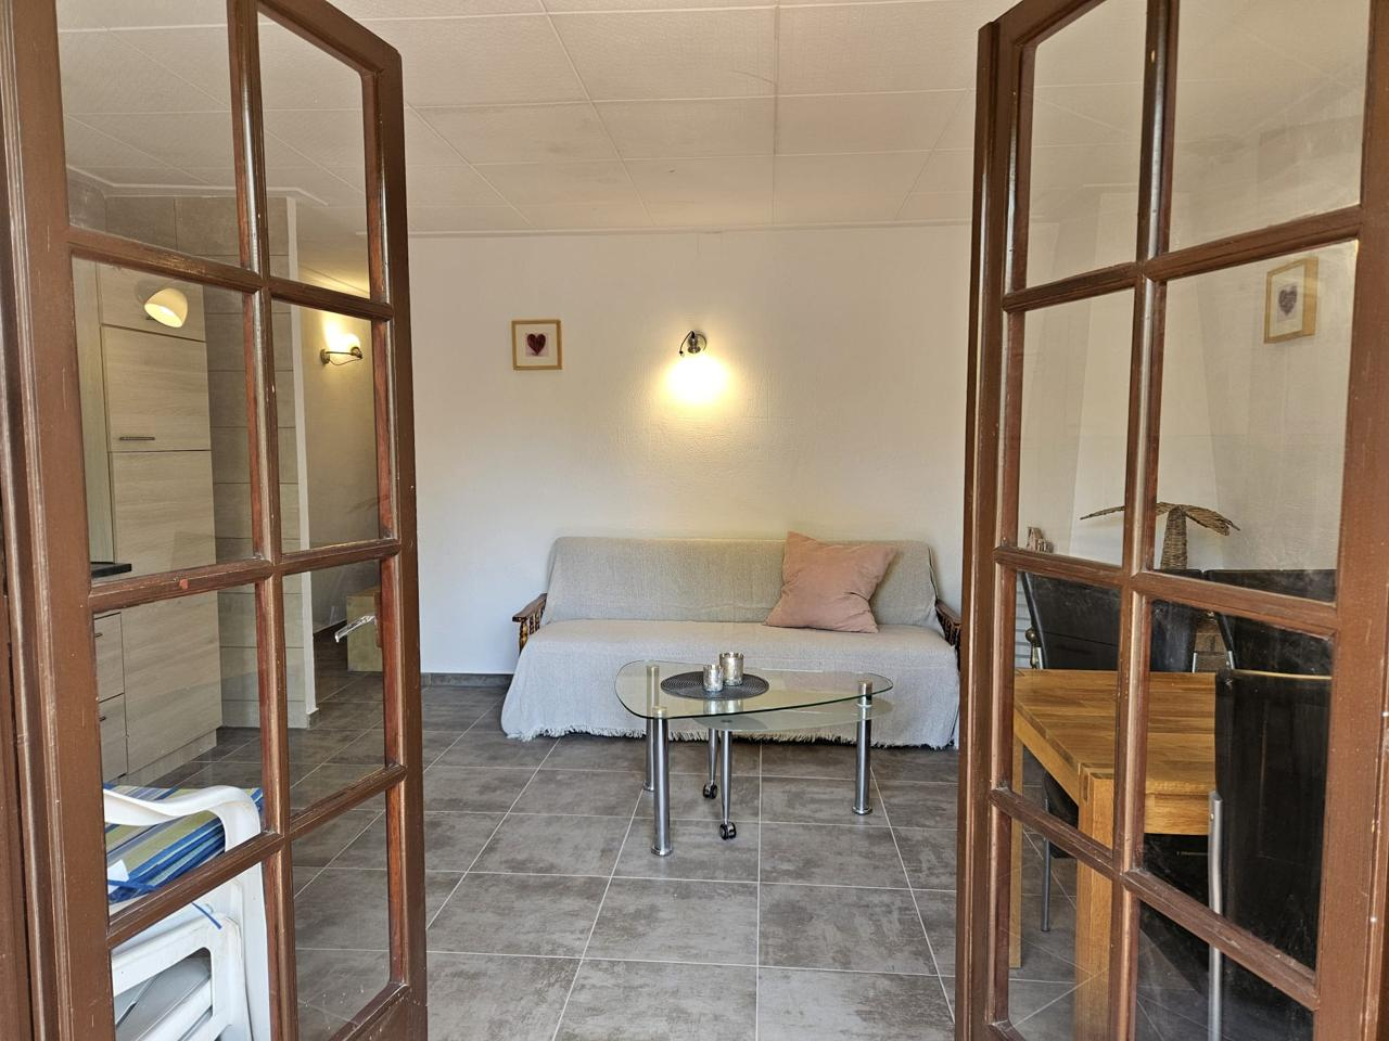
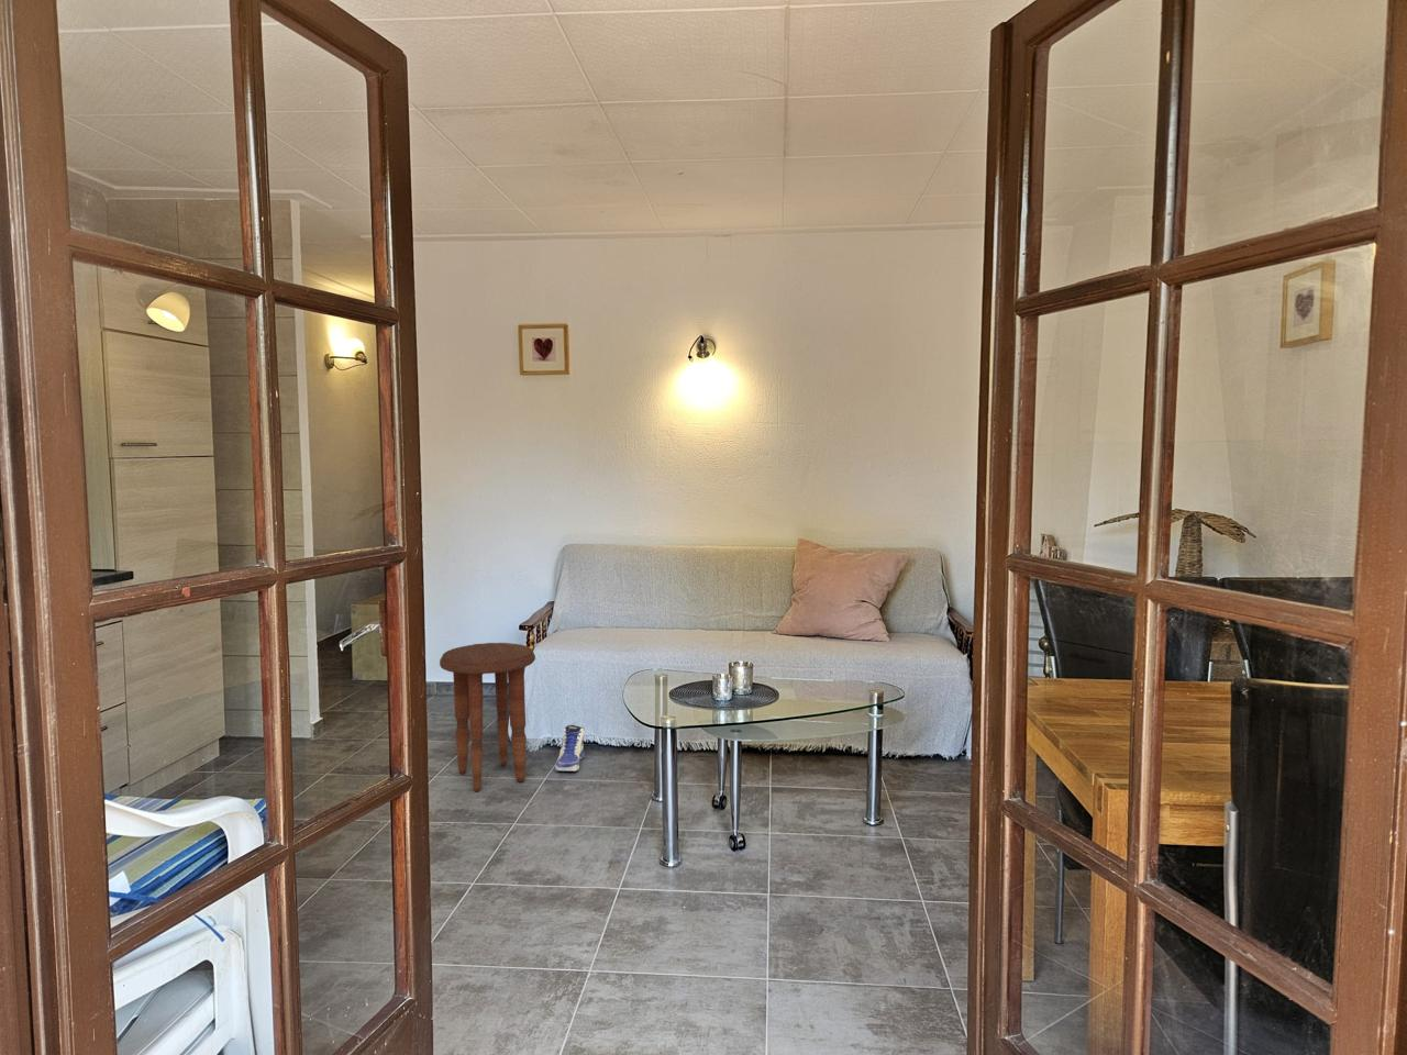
+ sneaker (569, 745)
+ side table (482, 715)
